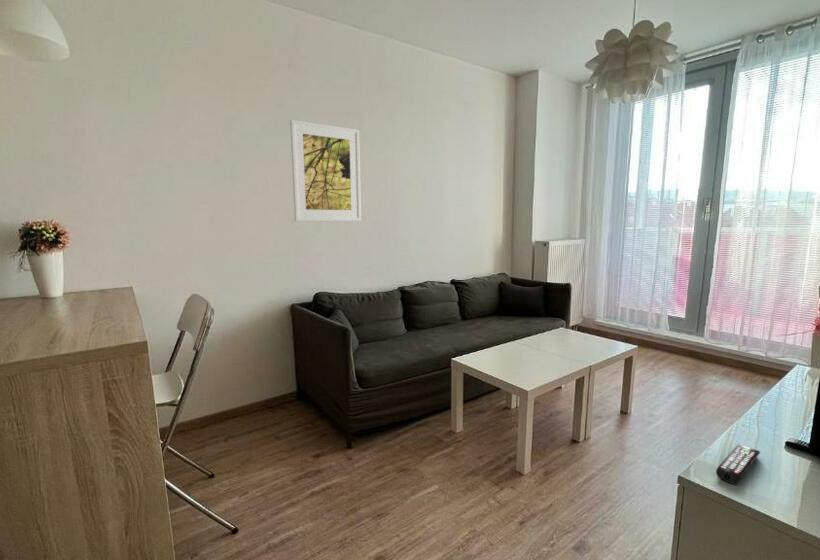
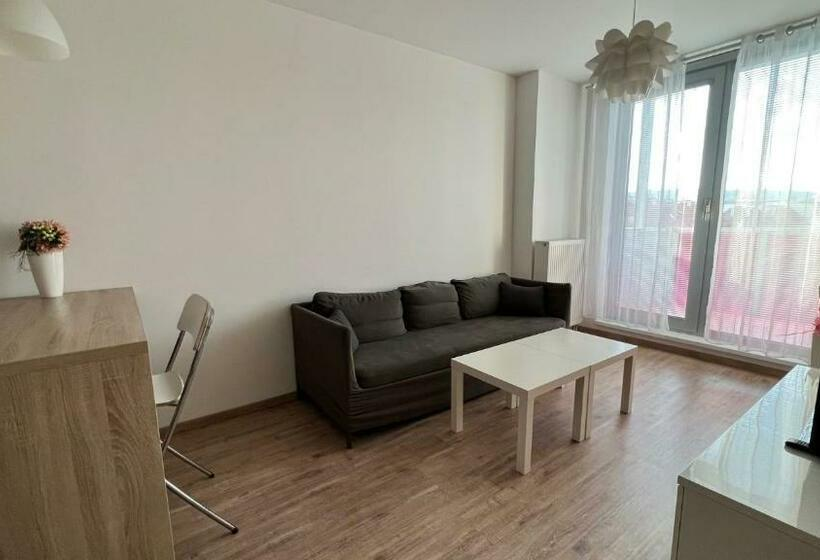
- remote control (739, 462)
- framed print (327, 173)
